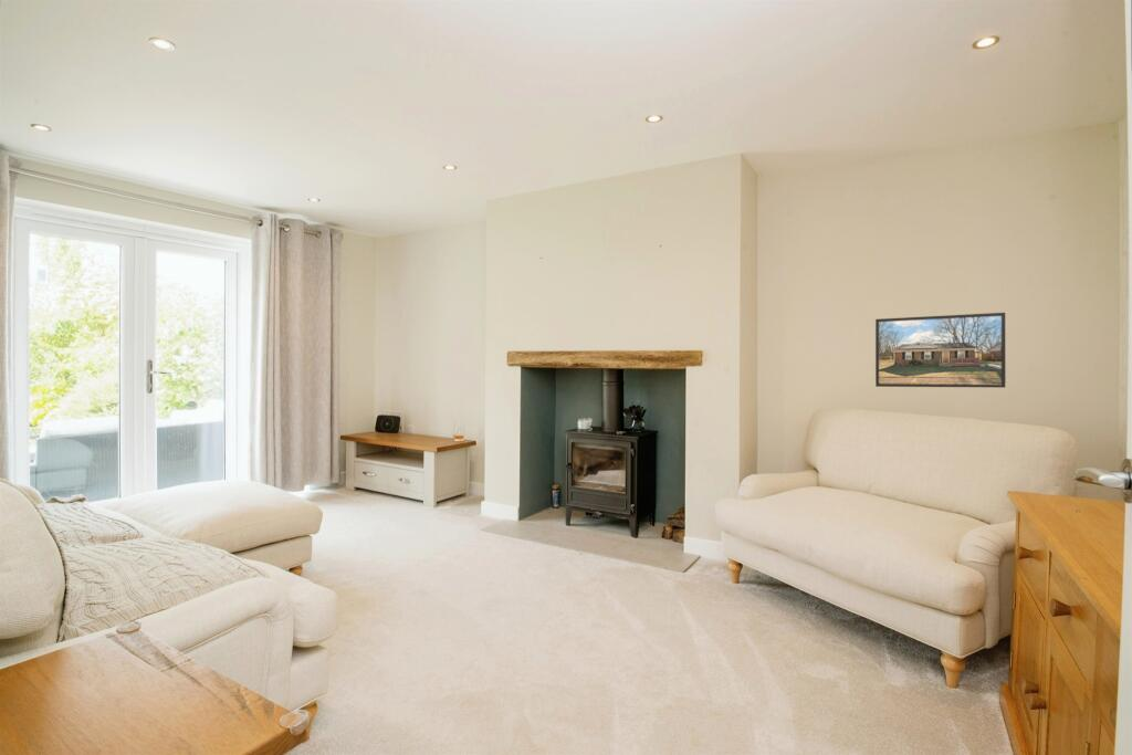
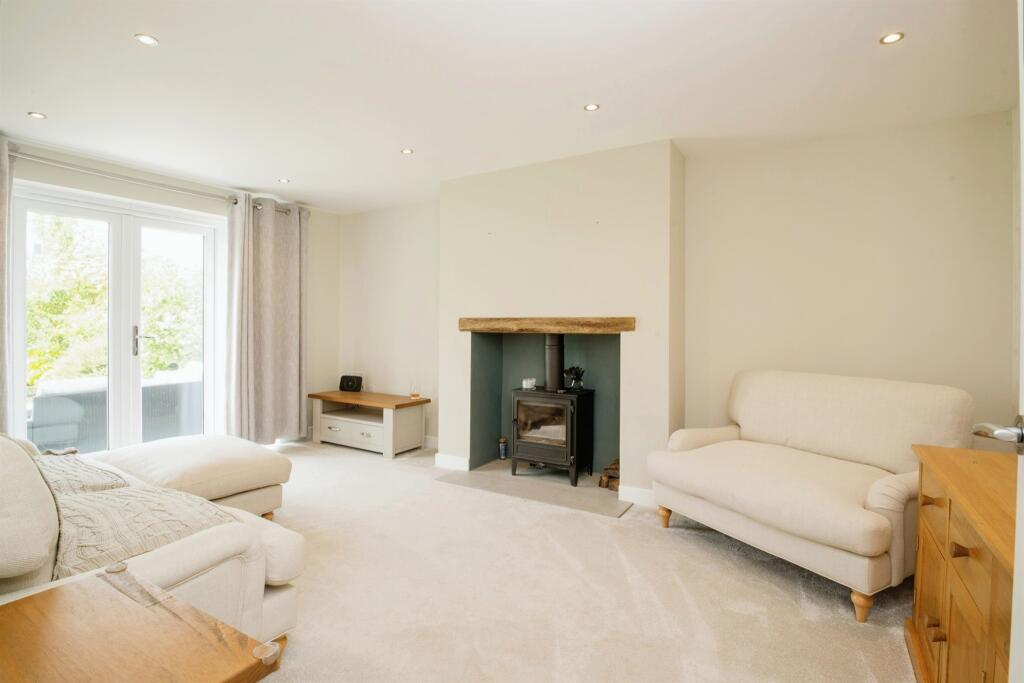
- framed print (936, 352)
